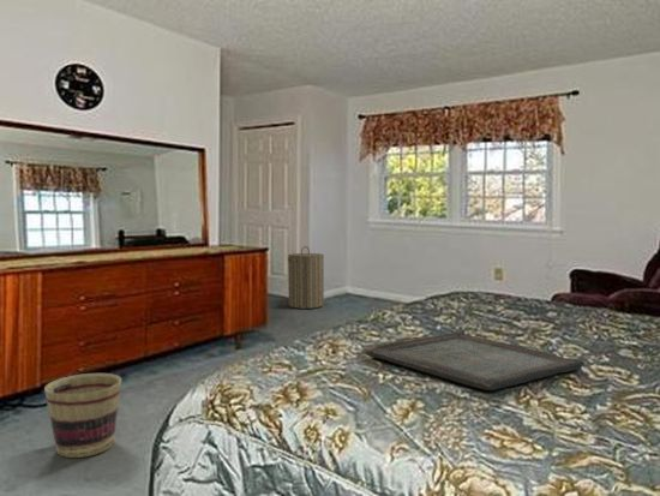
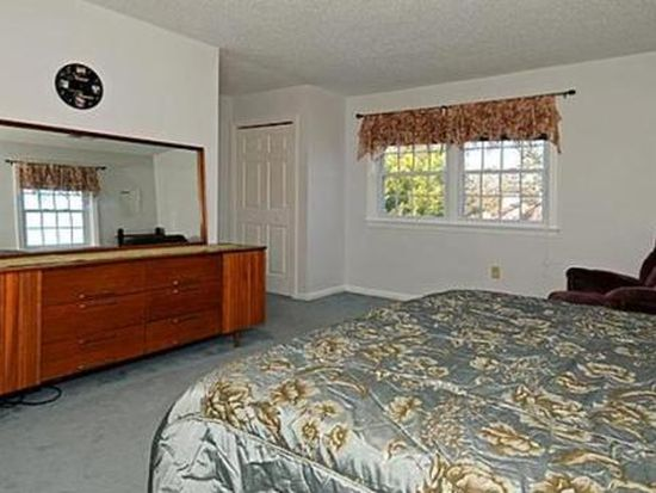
- serving tray (468, 355)
- basket (84, 414)
- laundry hamper (306, 275)
